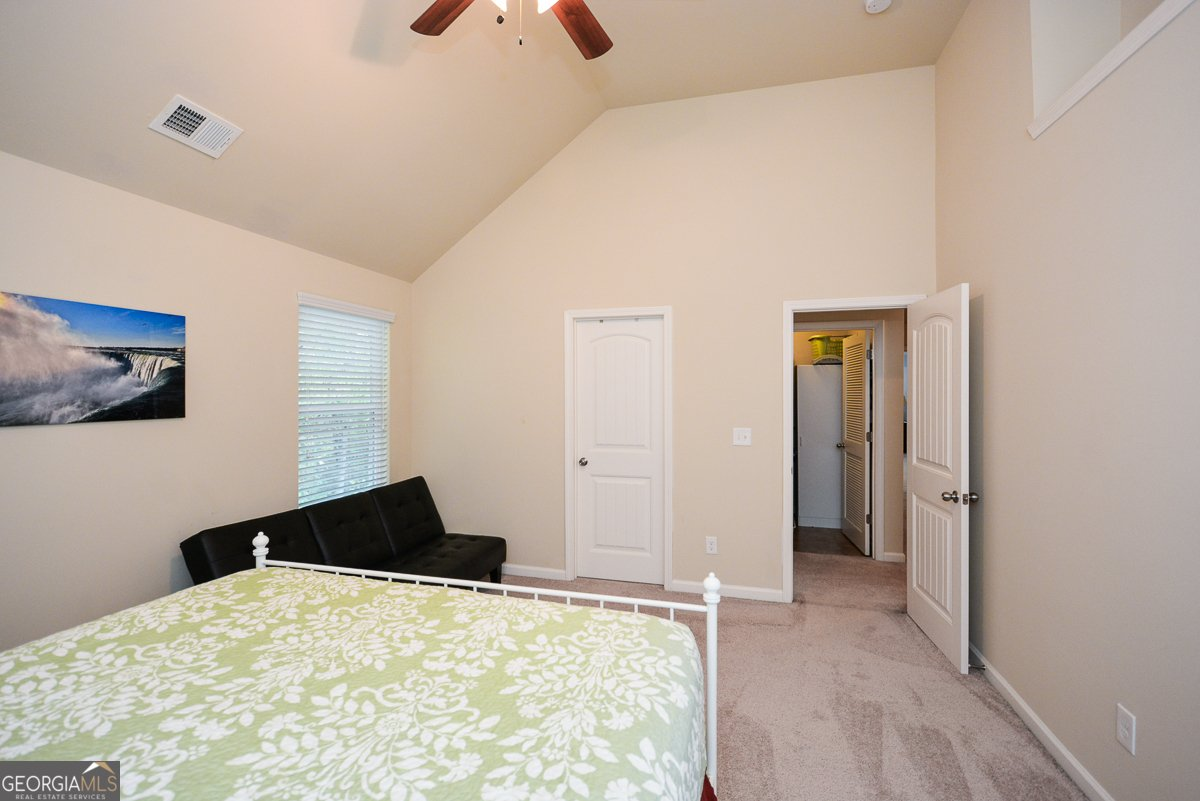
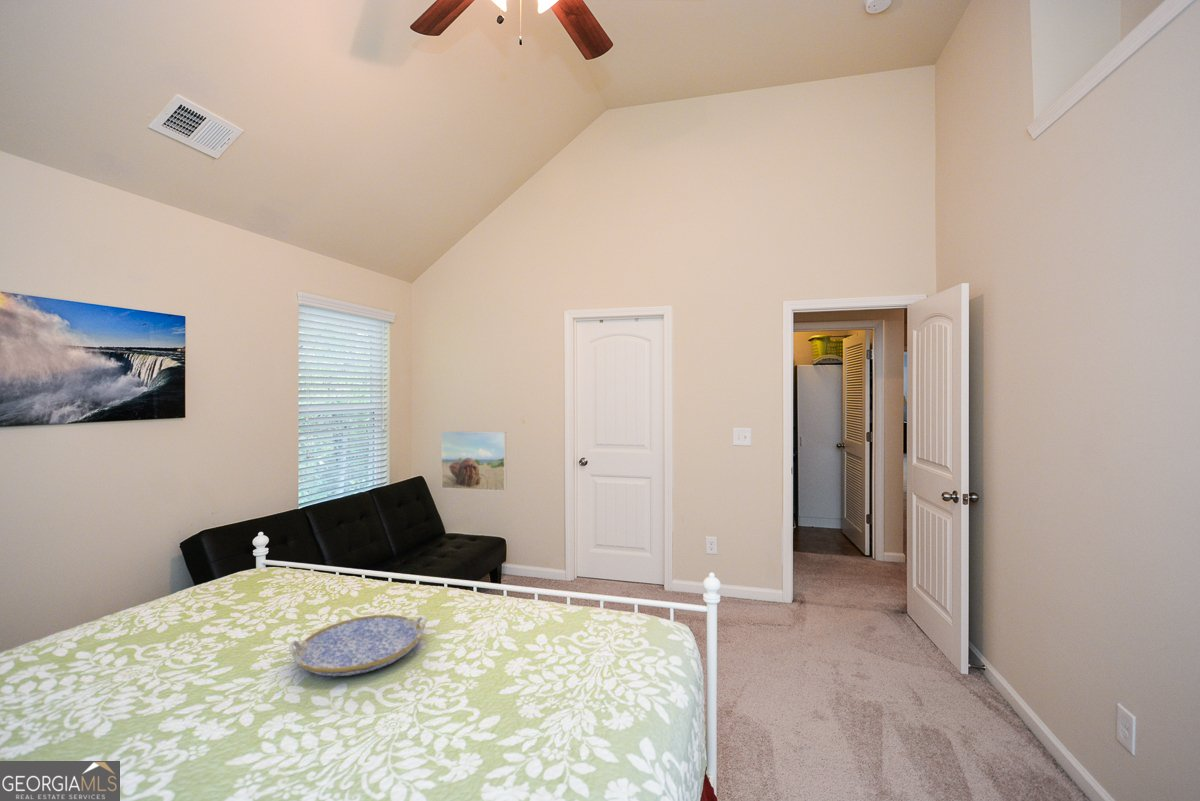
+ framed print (473, 460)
+ serving tray (361, 641)
